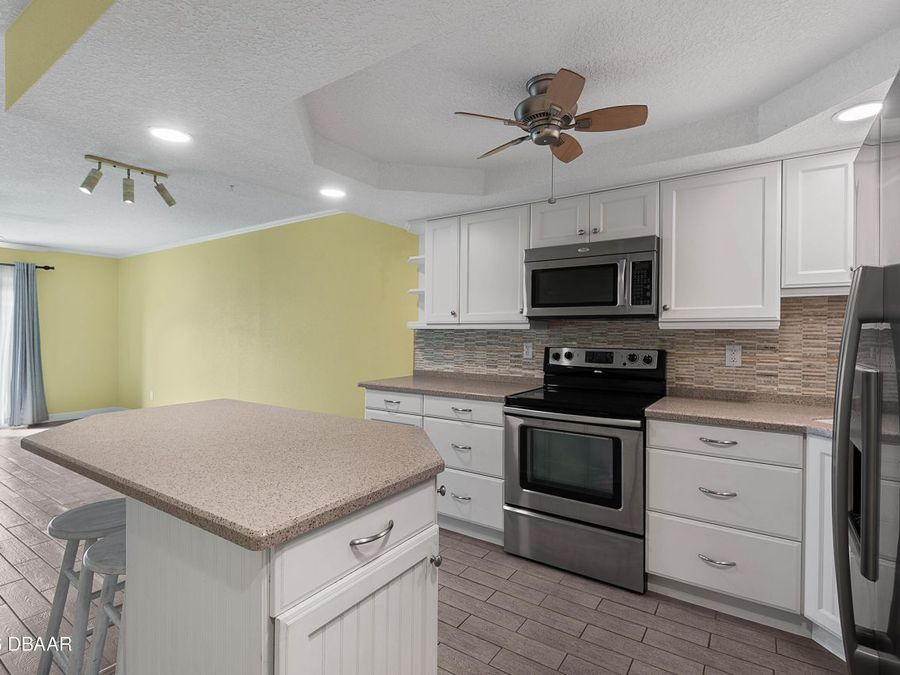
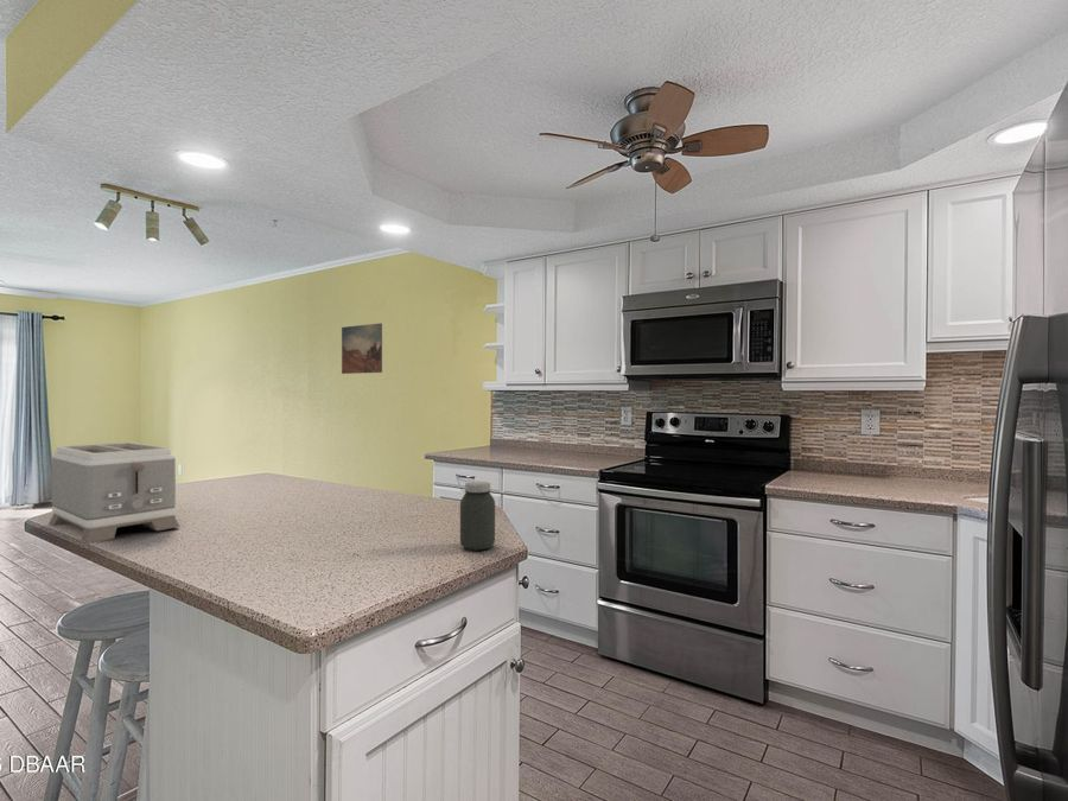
+ toaster (115, 487)
+ wall art (361, 349)
+ jar (477, 514)
